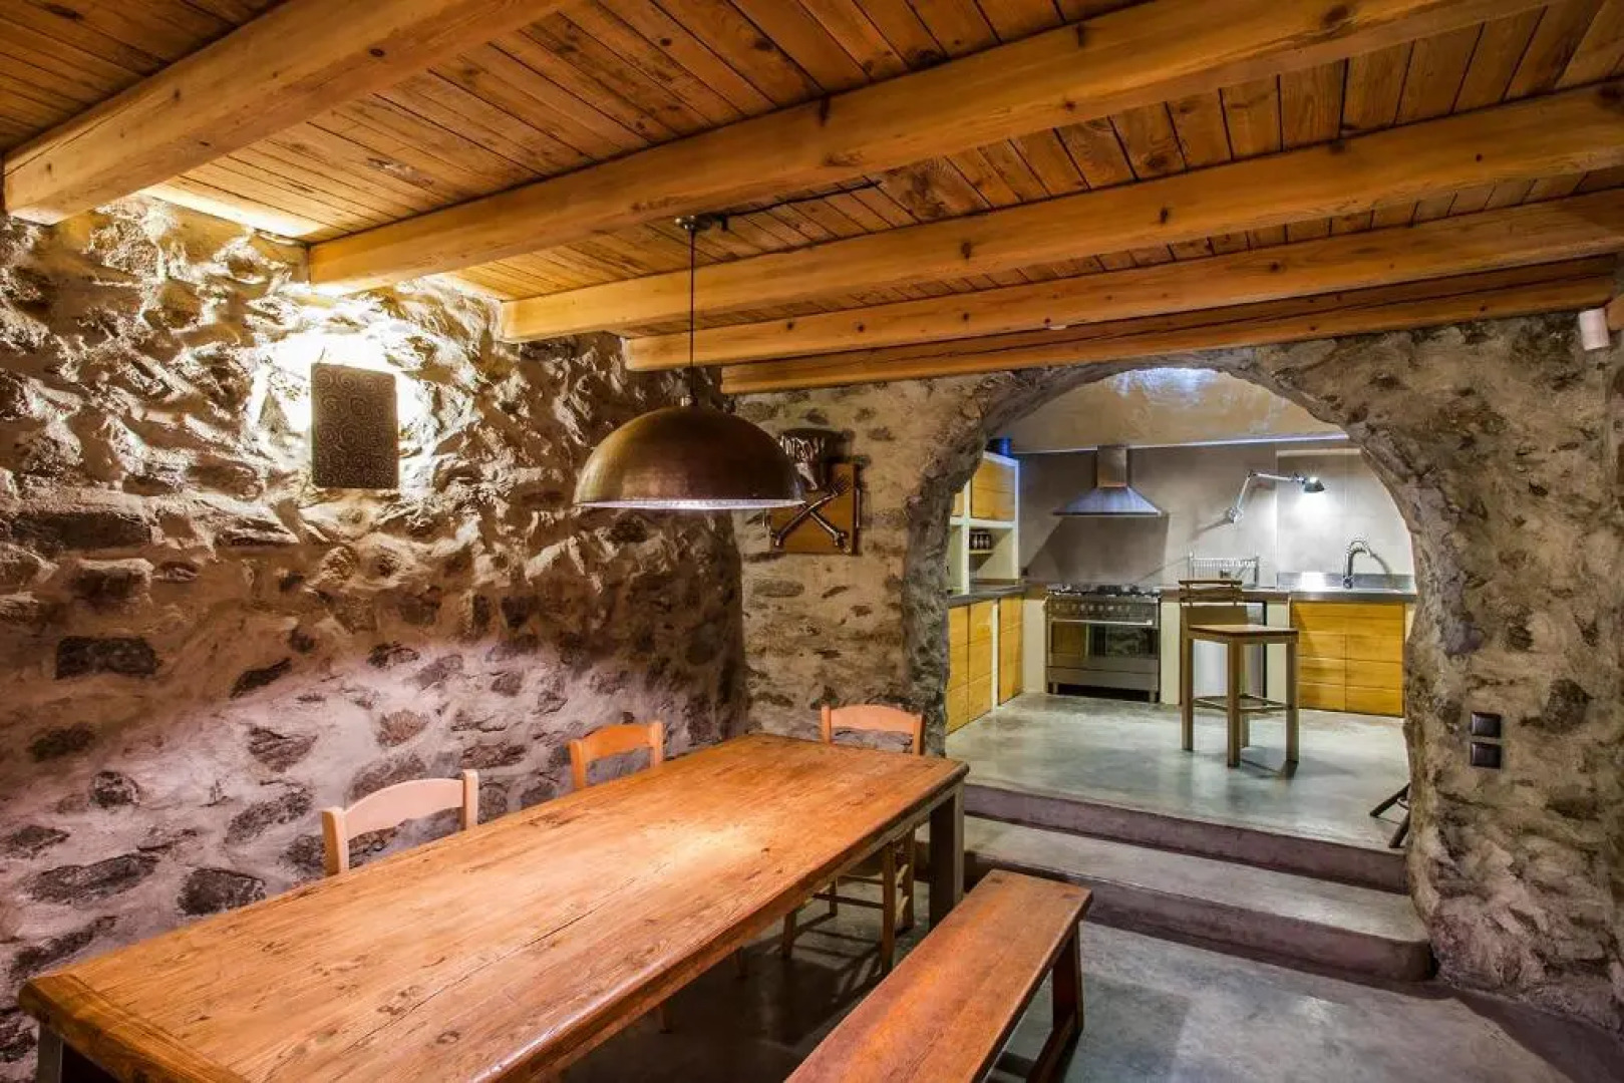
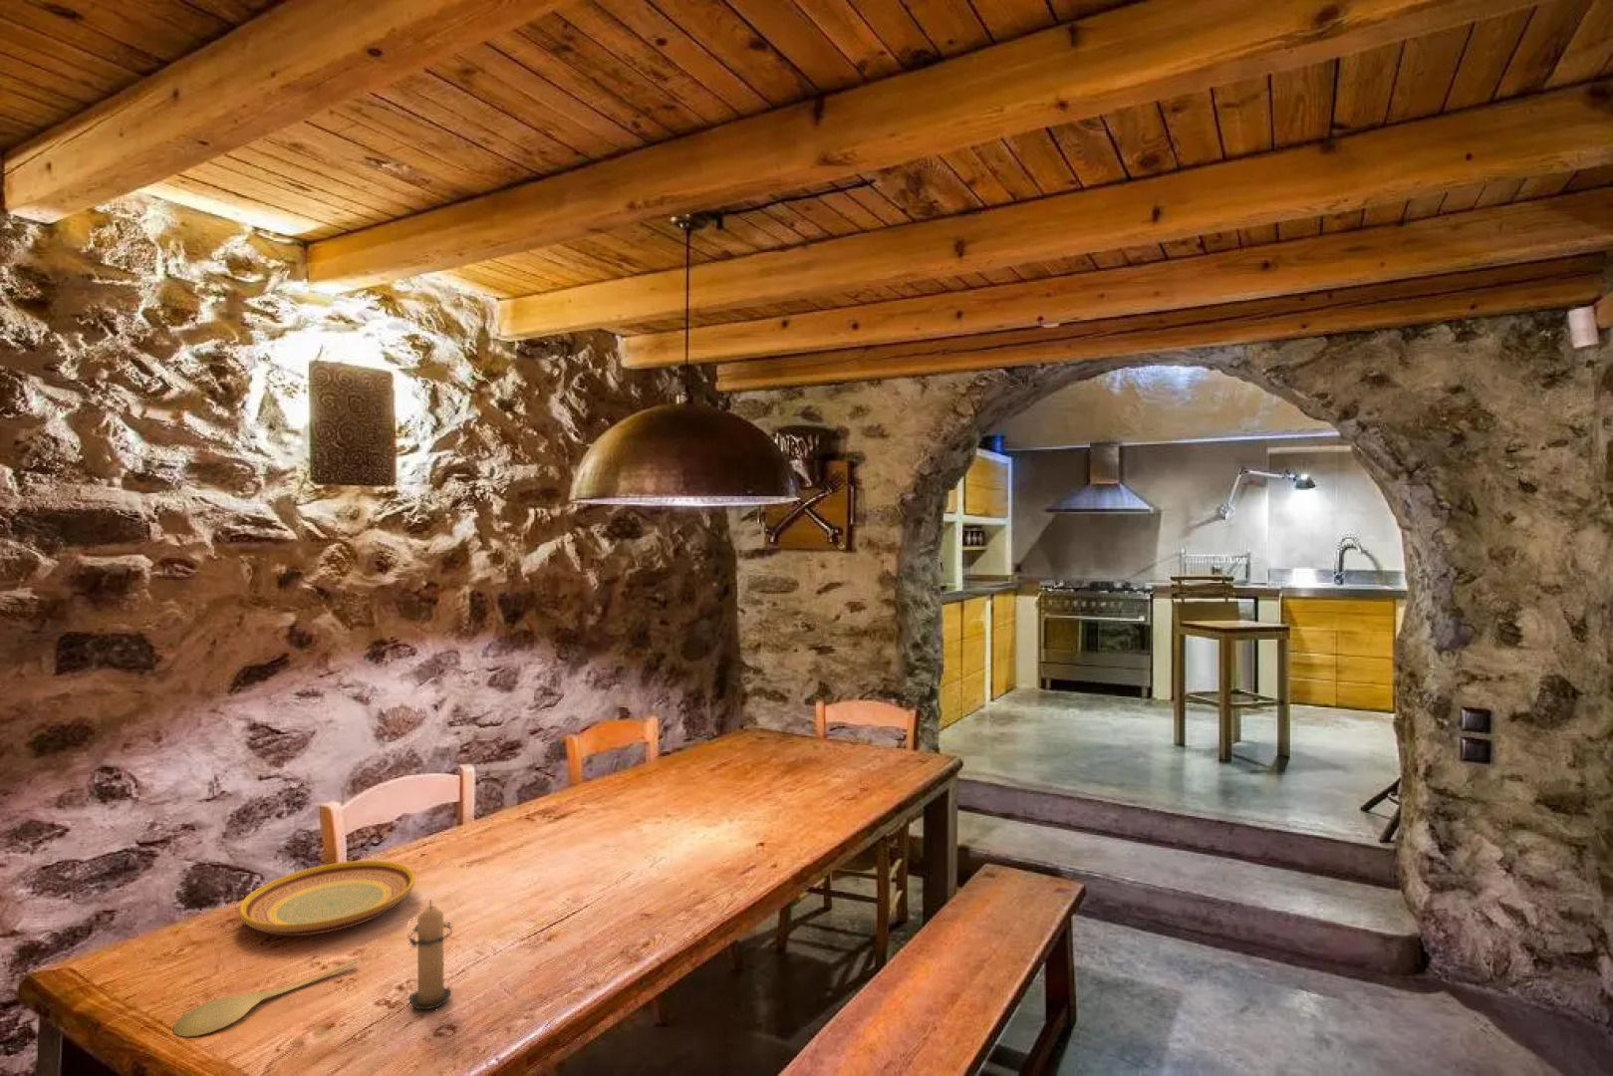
+ spoon (271, 992)
+ plate (330, 899)
+ candle (430, 950)
